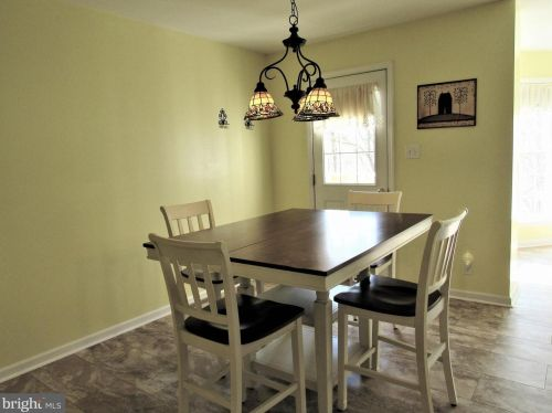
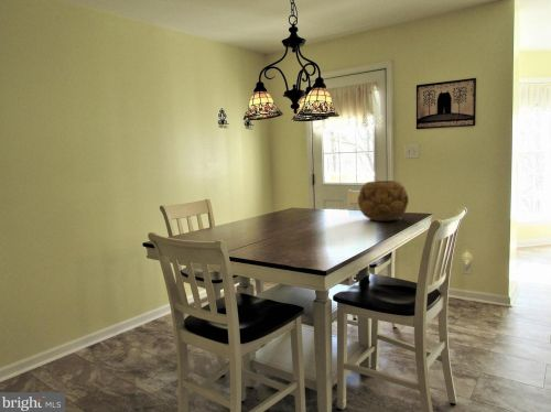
+ decorative bowl (382, 200)
